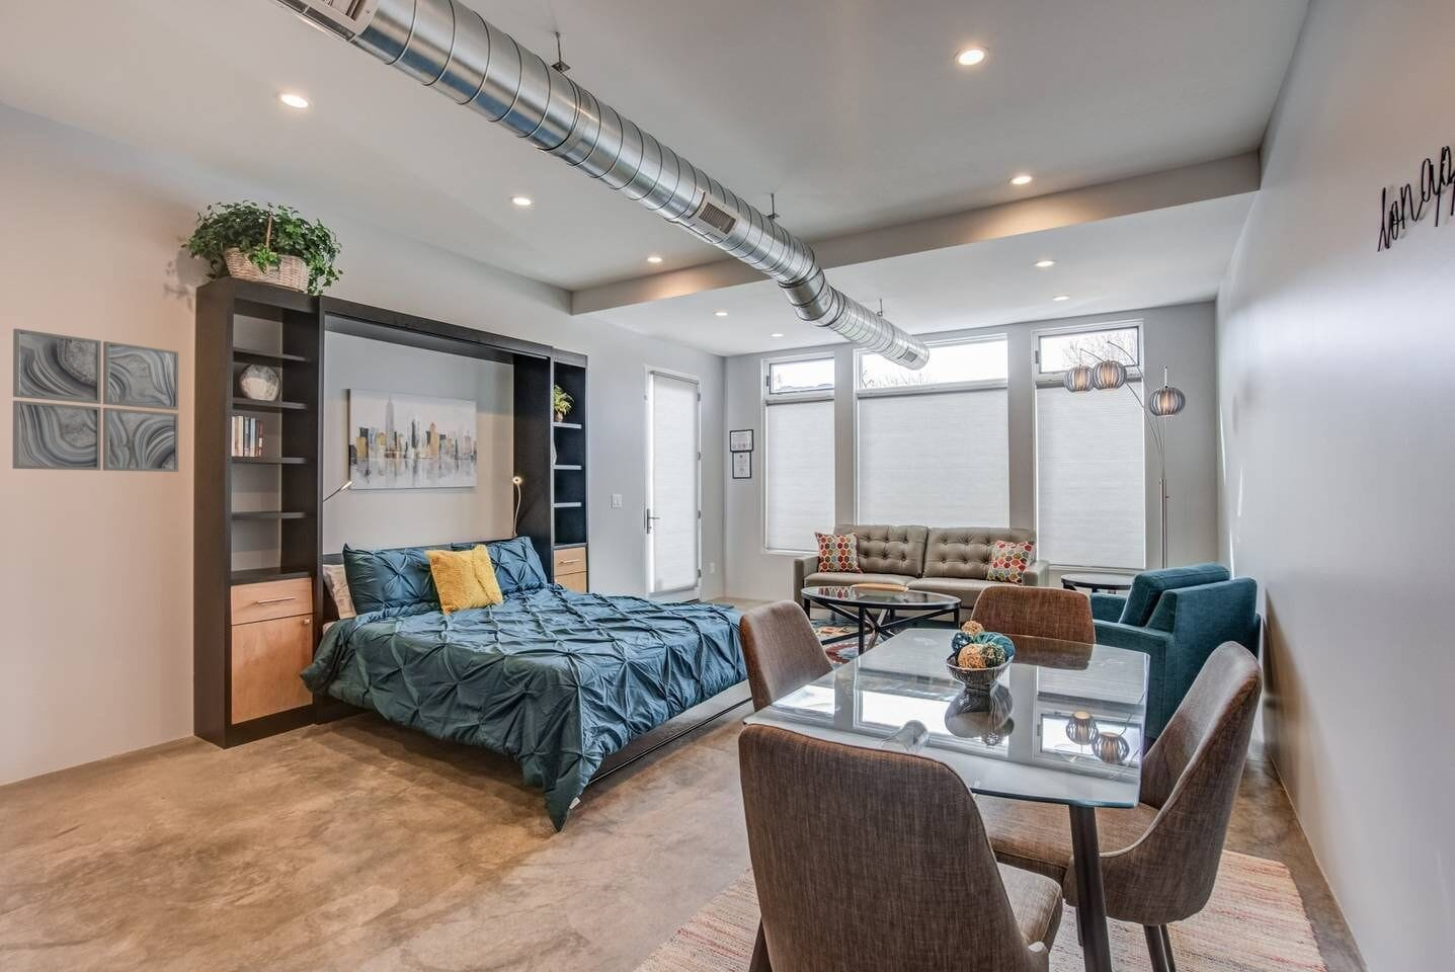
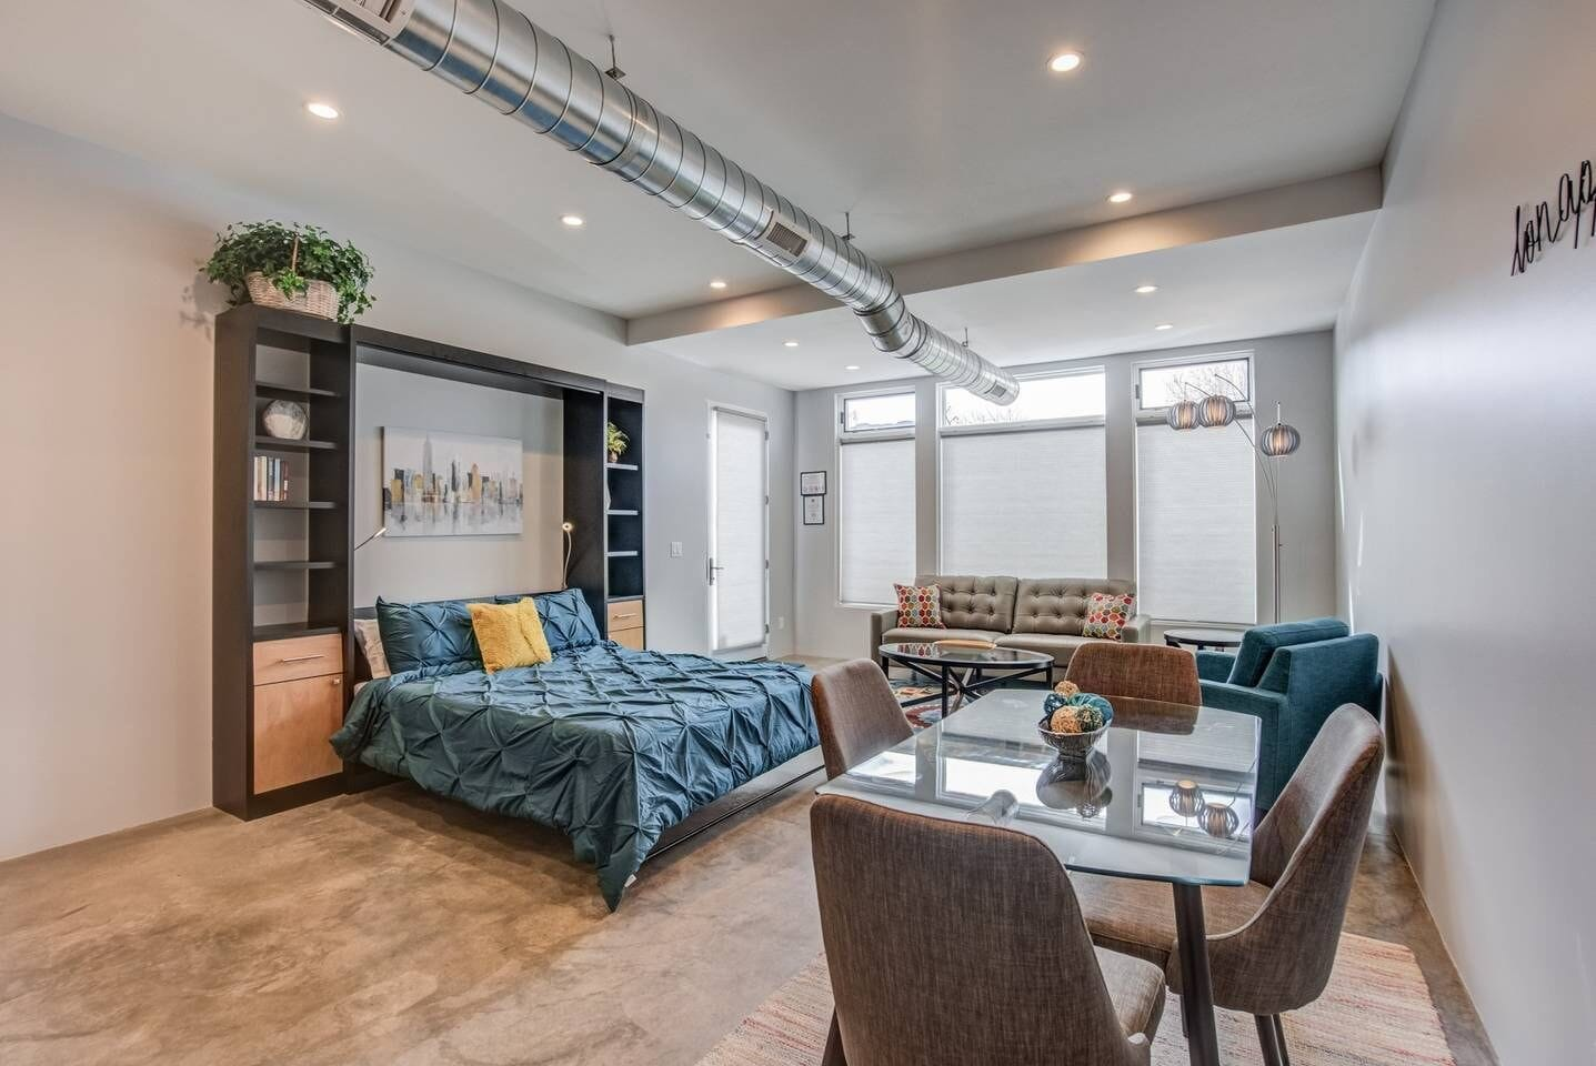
- wall art (100, 407)
